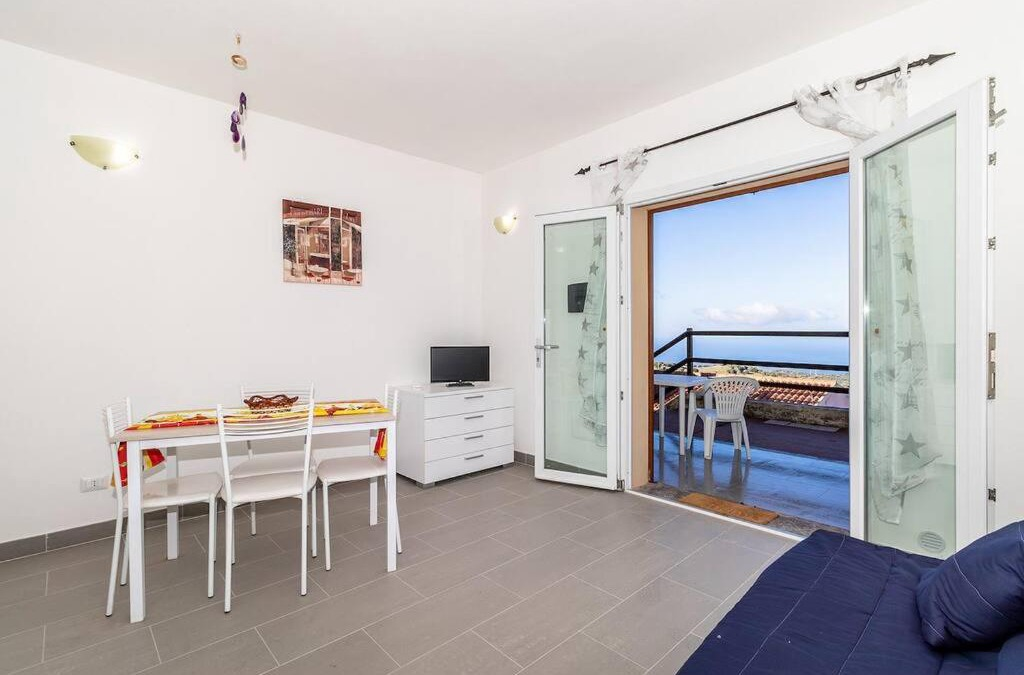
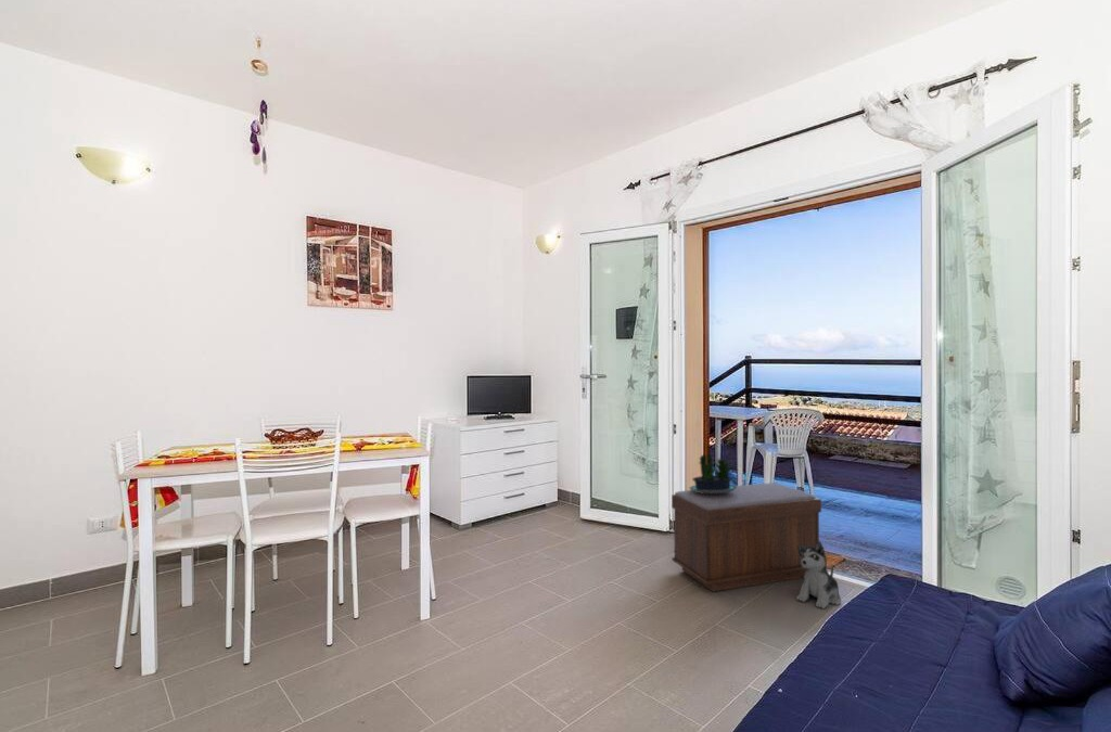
+ bench (744, 531)
+ potted plant (716, 473)
+ plush toy (819, 567)
